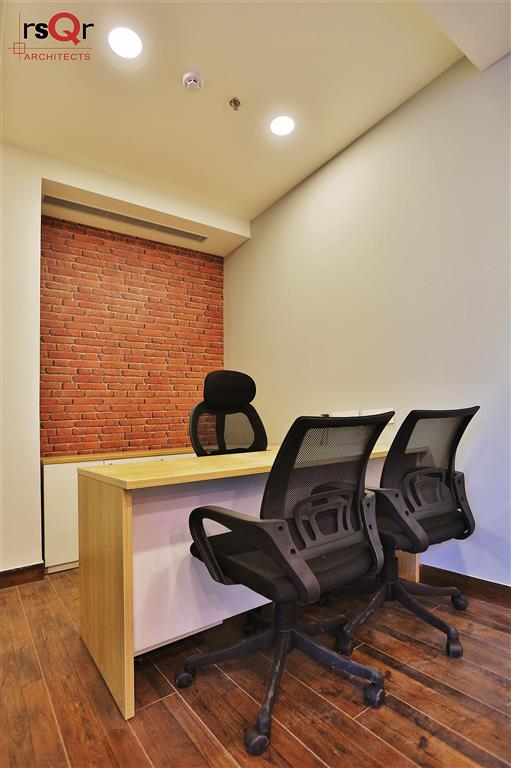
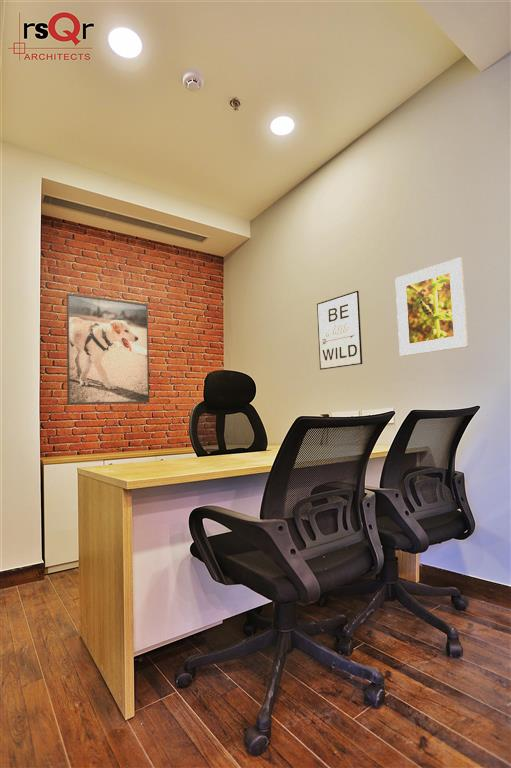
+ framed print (429, 309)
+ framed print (110, 350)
+ wall art (338, 332)
